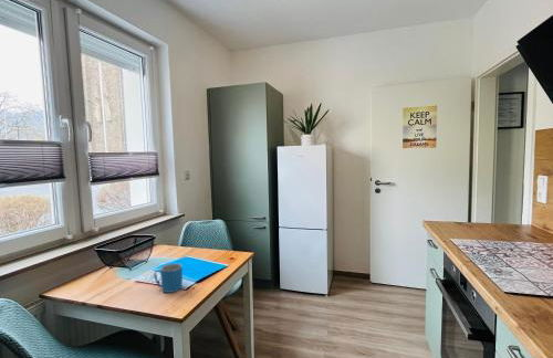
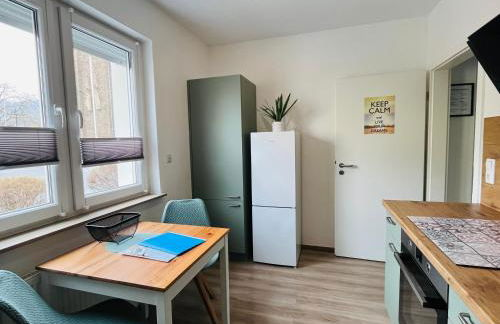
- mug (168, 277)
